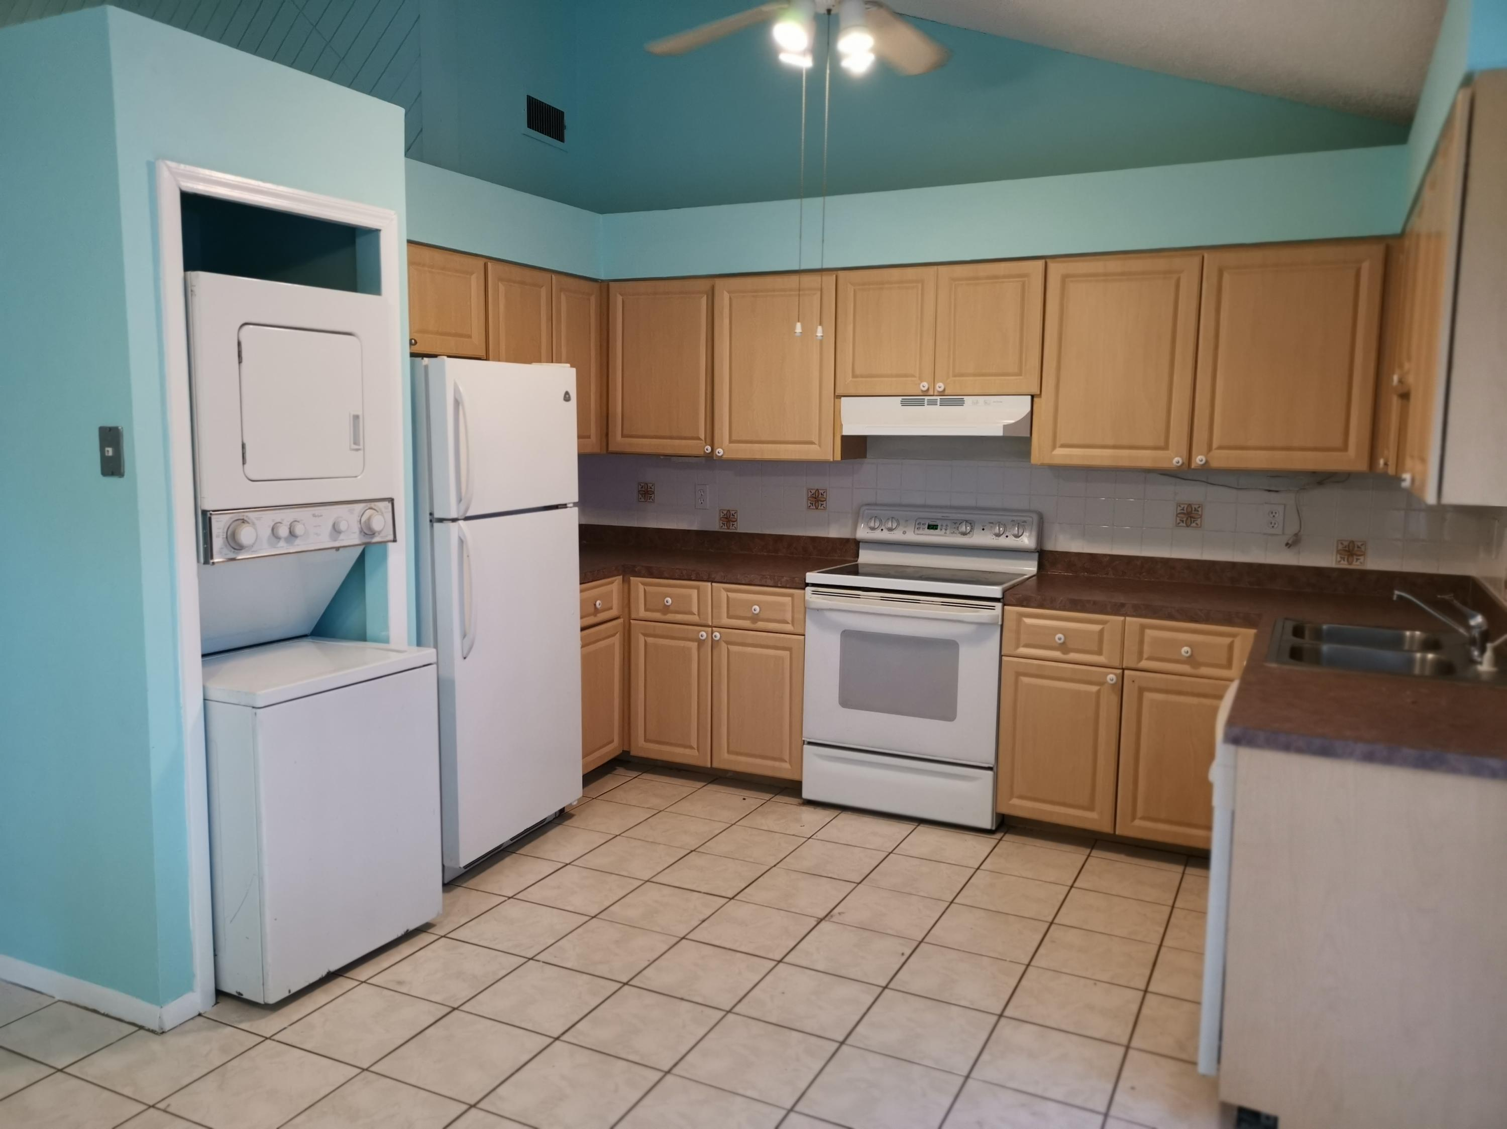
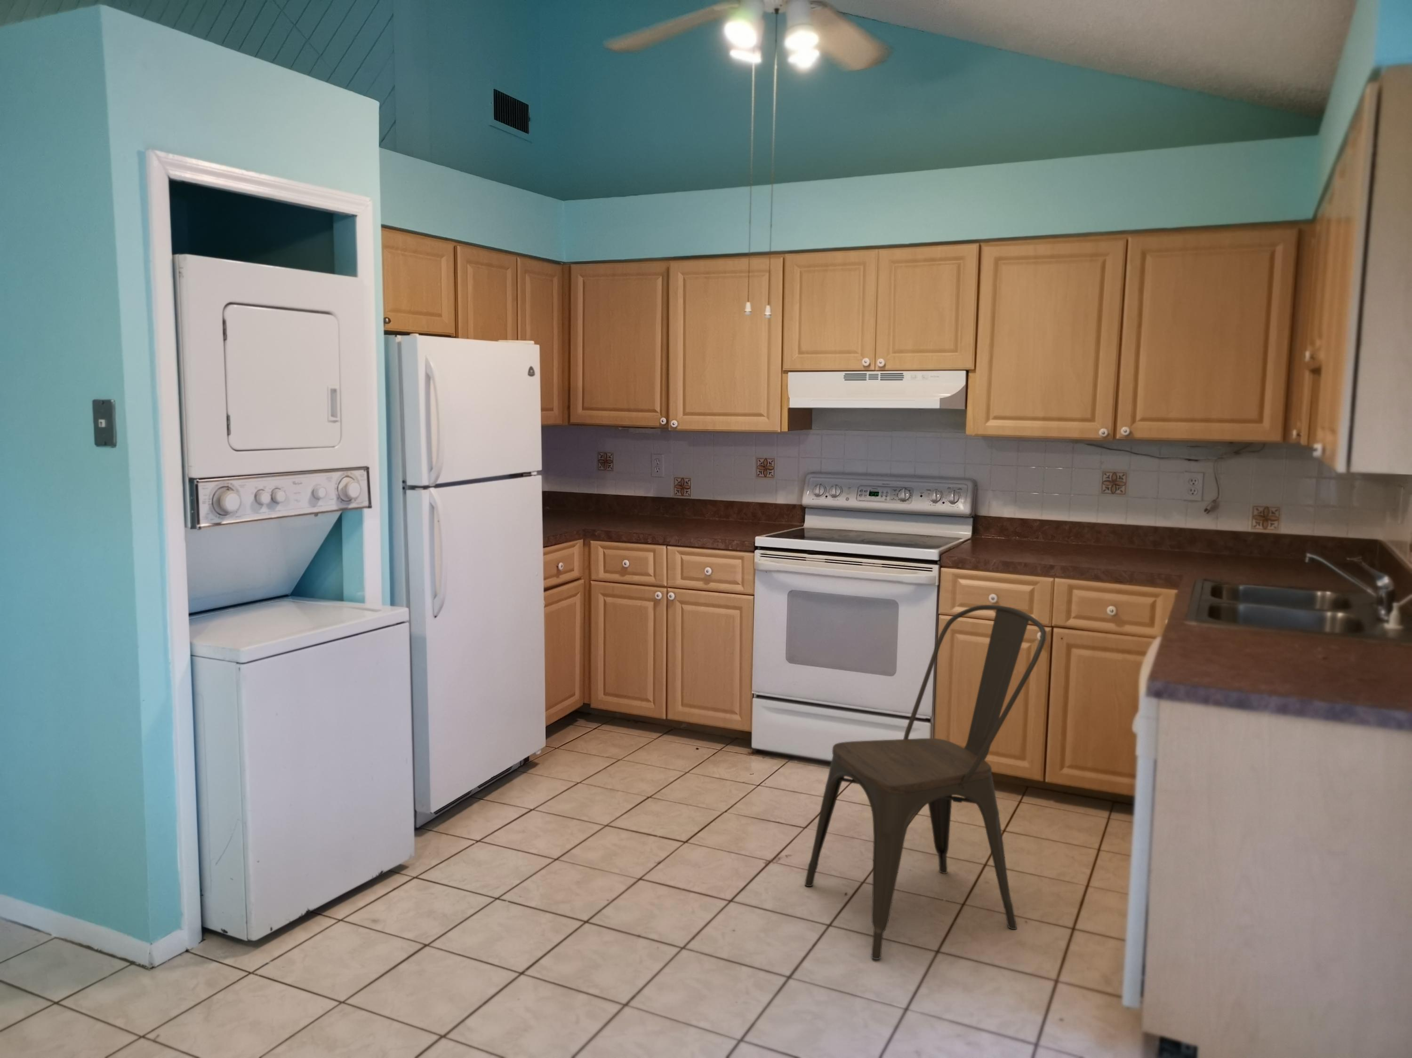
+ chair (927, 761)
